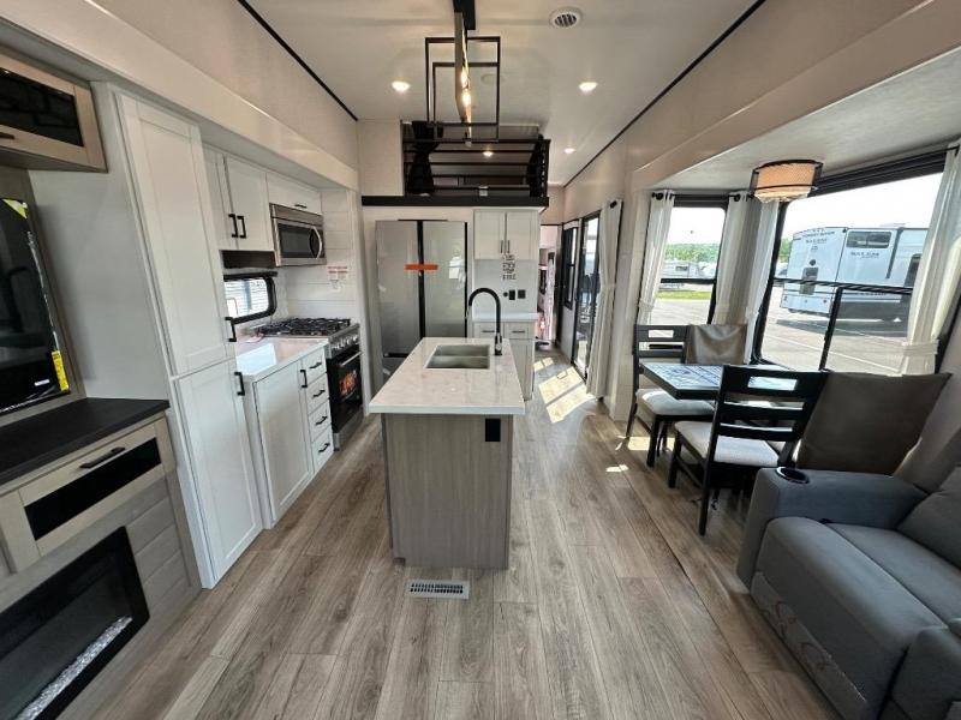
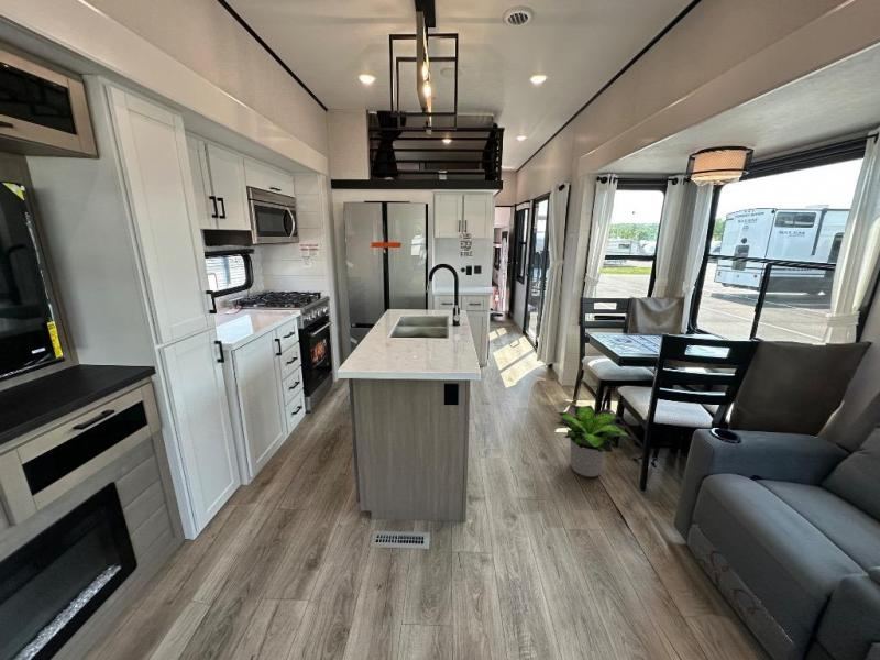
+ potted plant (593, 446)
